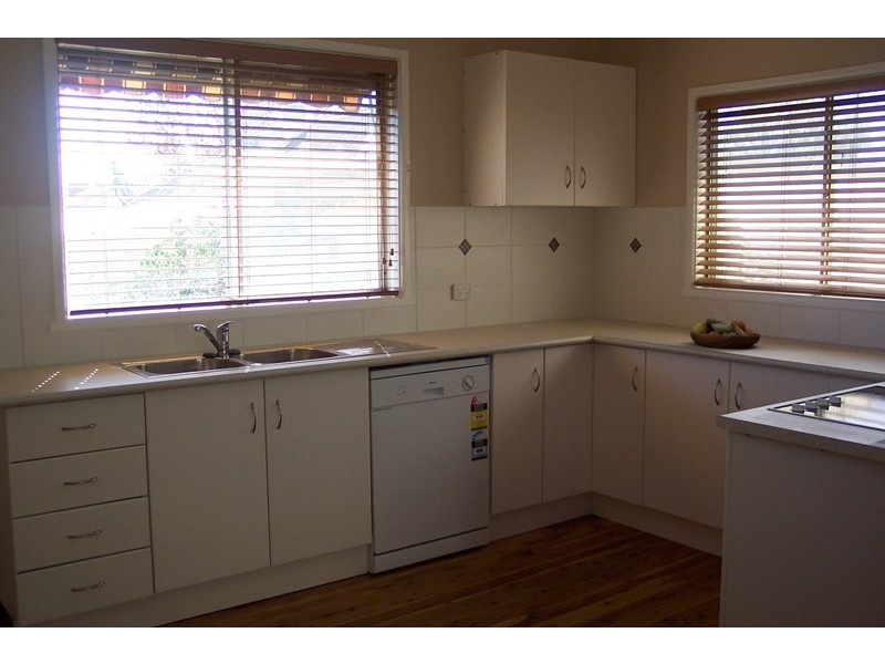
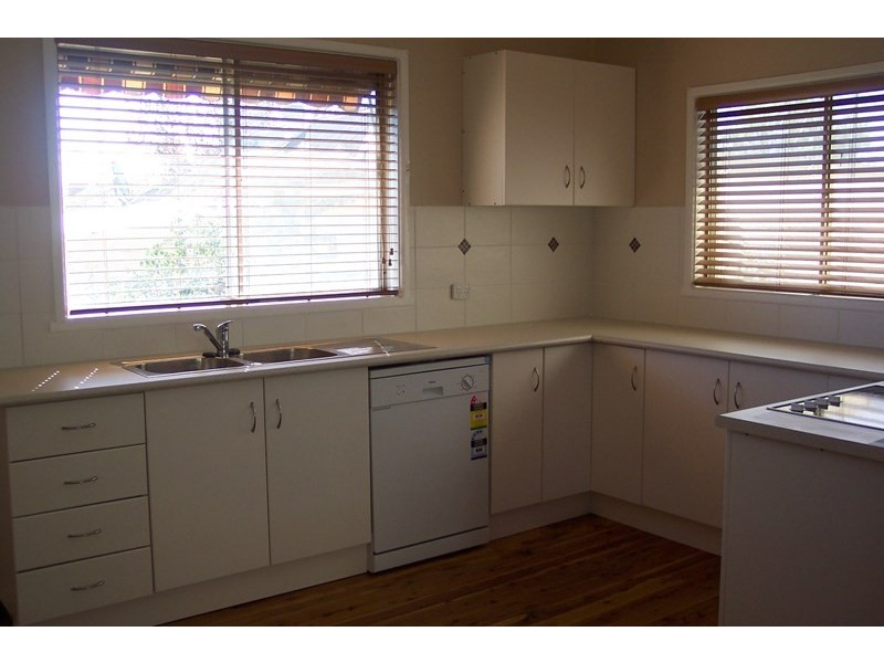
- fruit bowl (725, 330)
